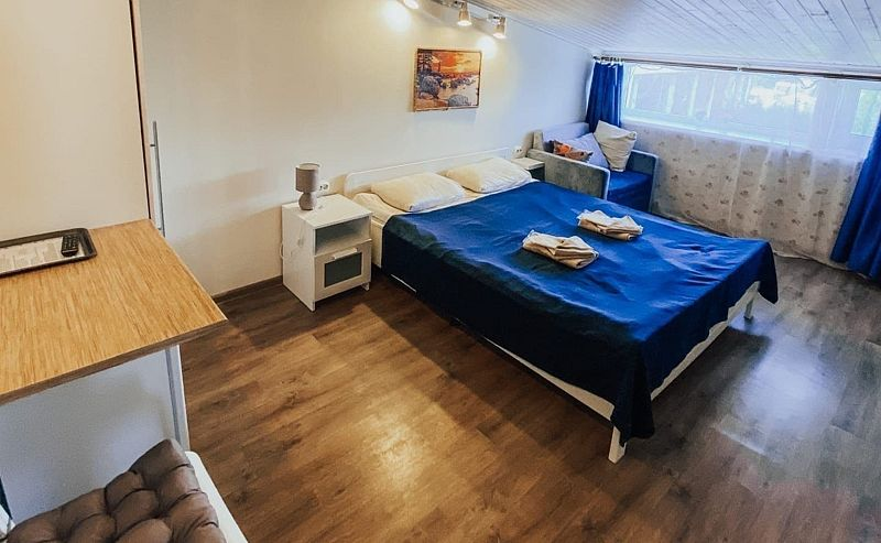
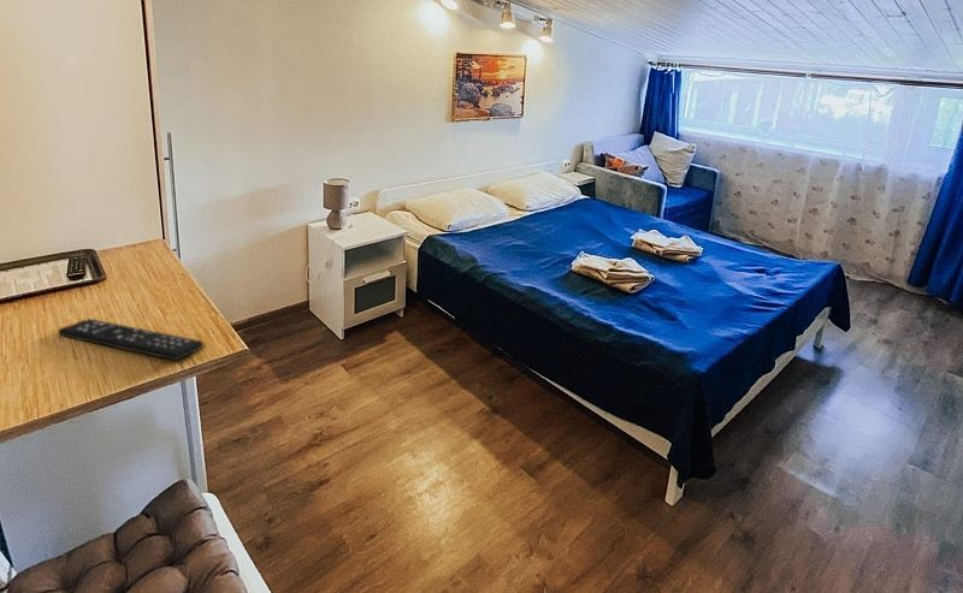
+ remote control (129, 337)
